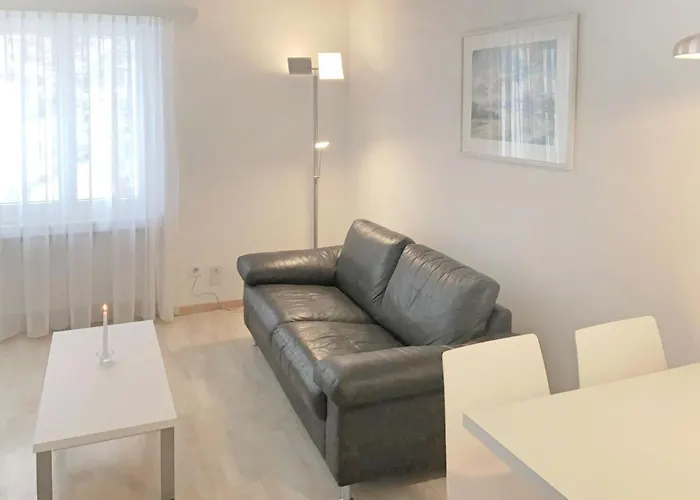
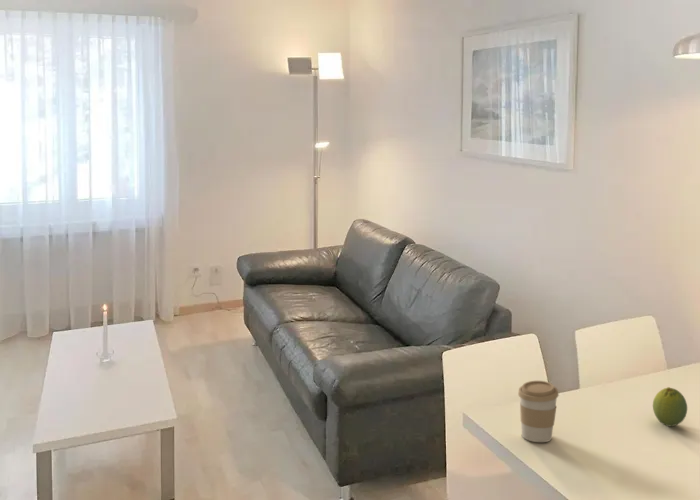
+ coffee cup (537, 410)
+ fruit (669, 406)
